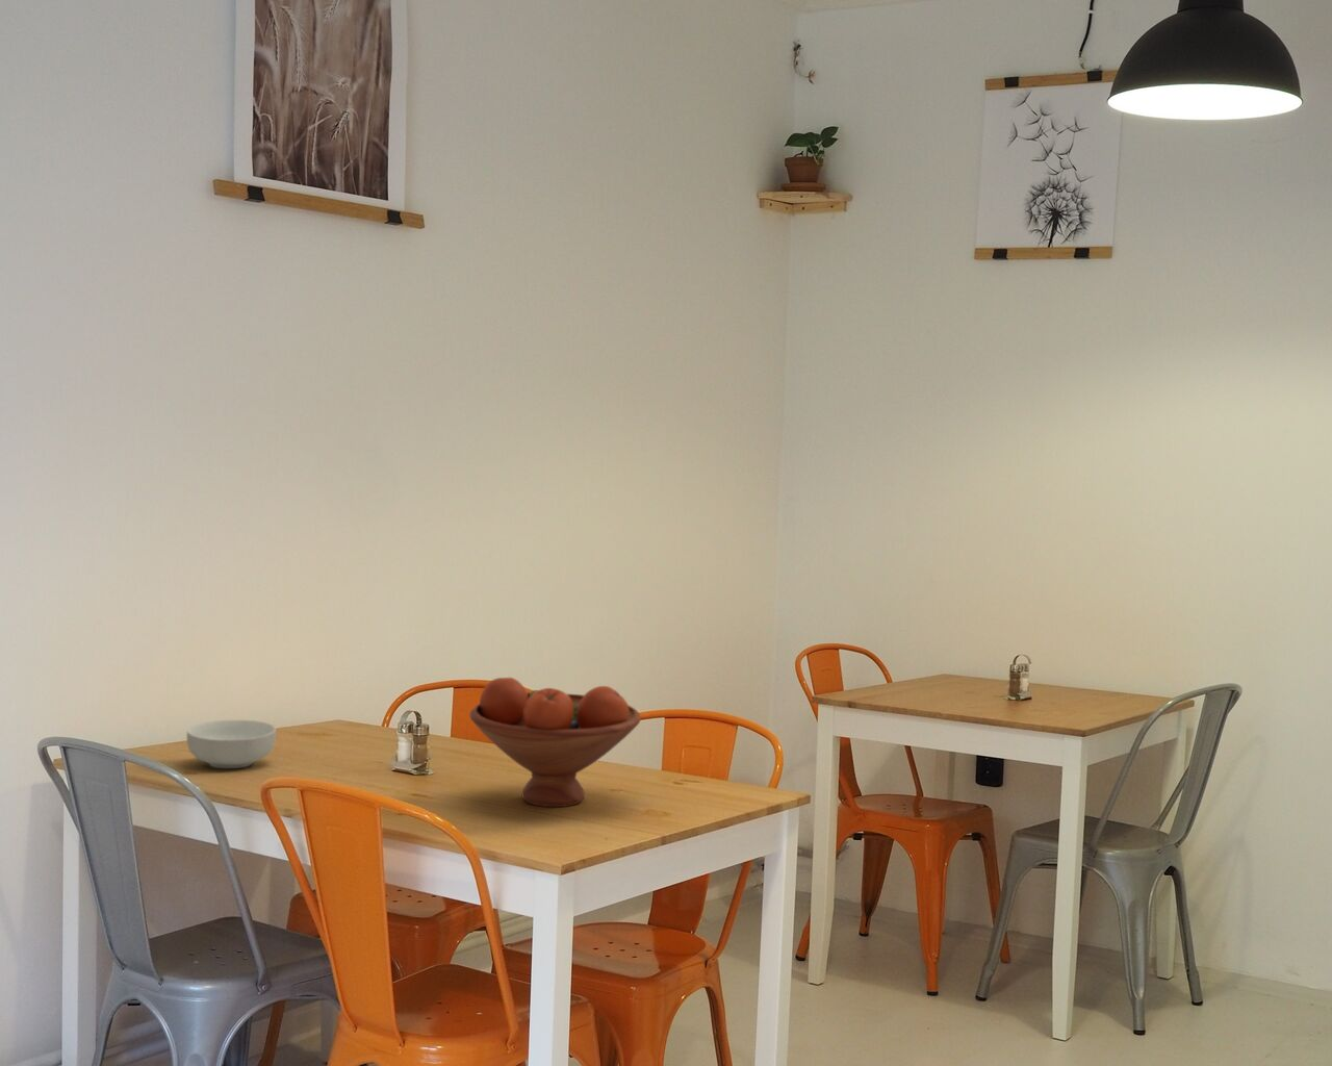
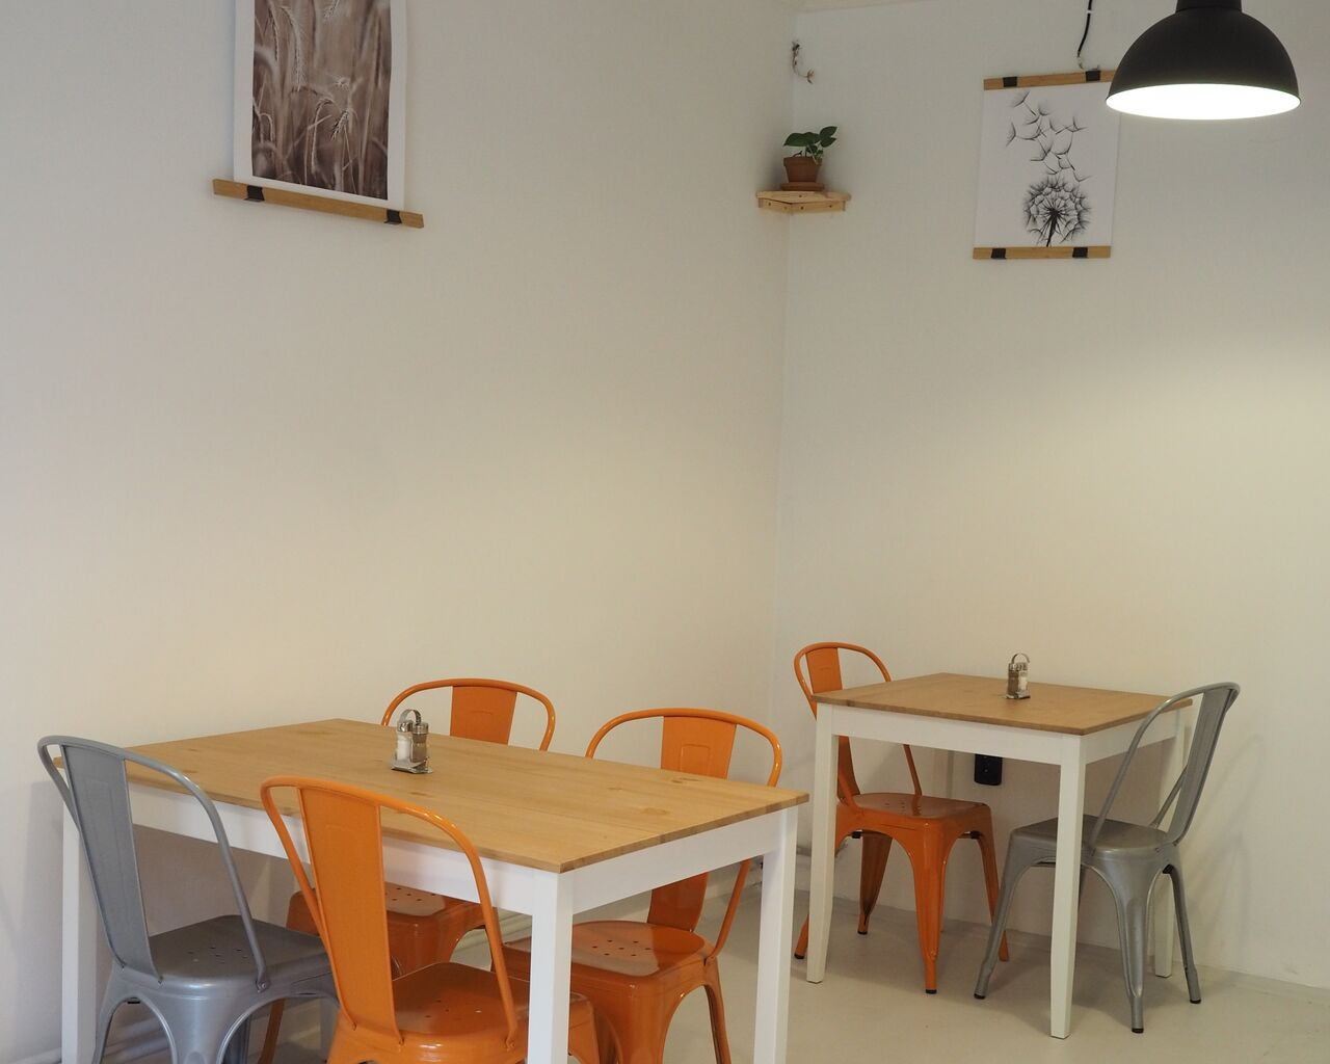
- fruit bowl (555, 739)
- cereal bowl (231, 746)
